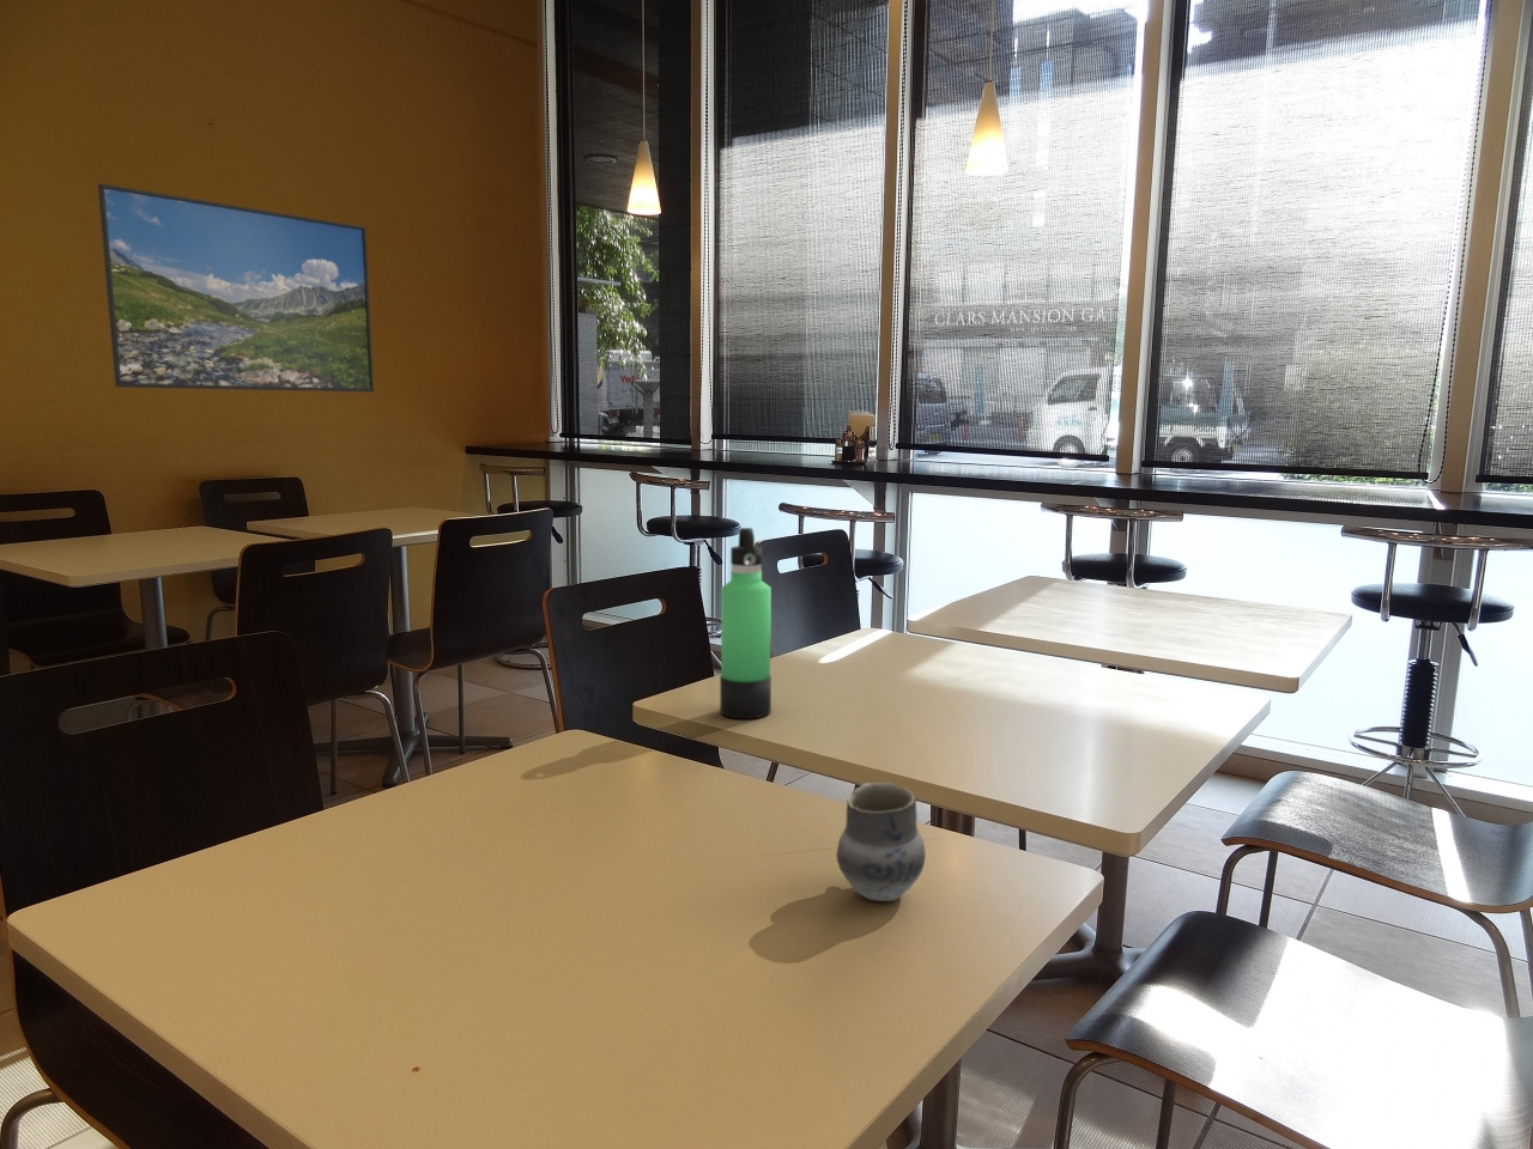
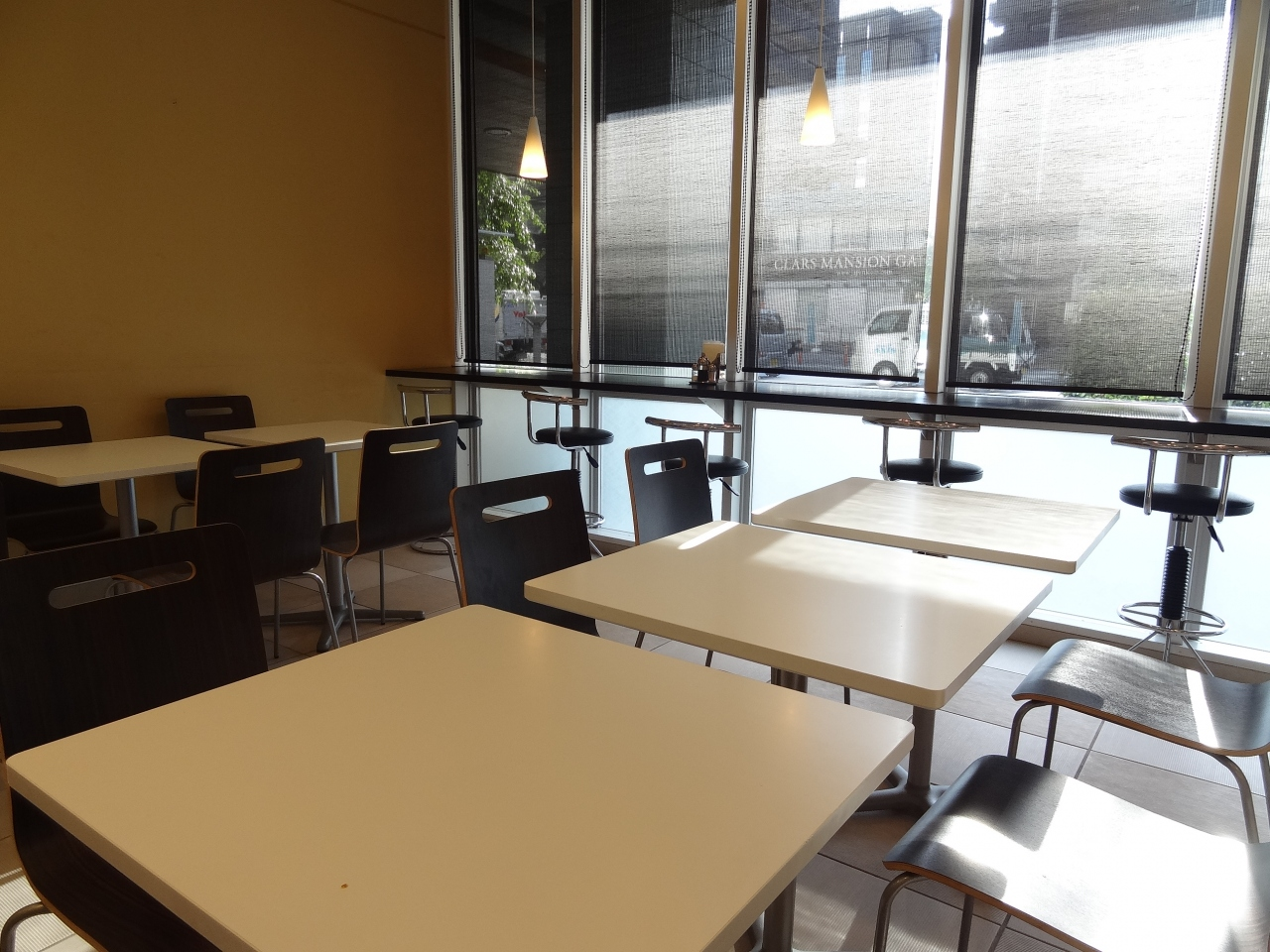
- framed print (251, 299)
- thermos bottle (745, 620)
- cup (878, 839)
